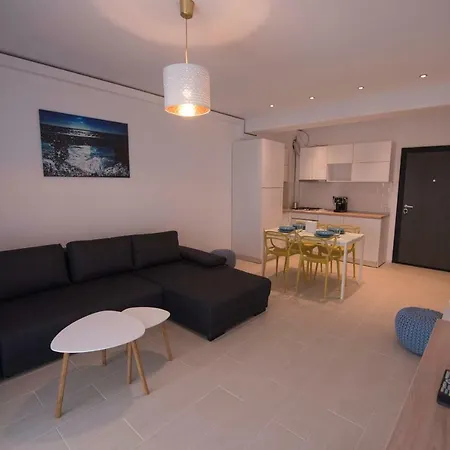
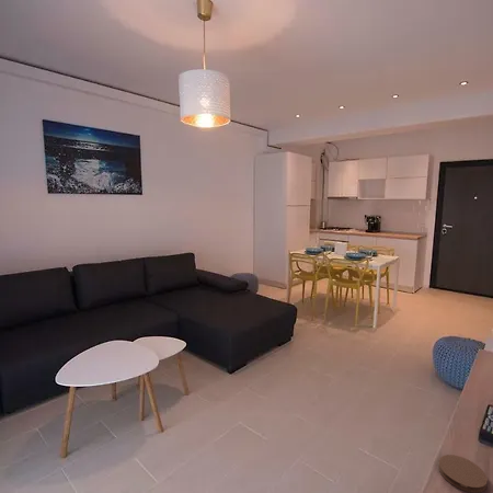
+ coaster (461, 472)
